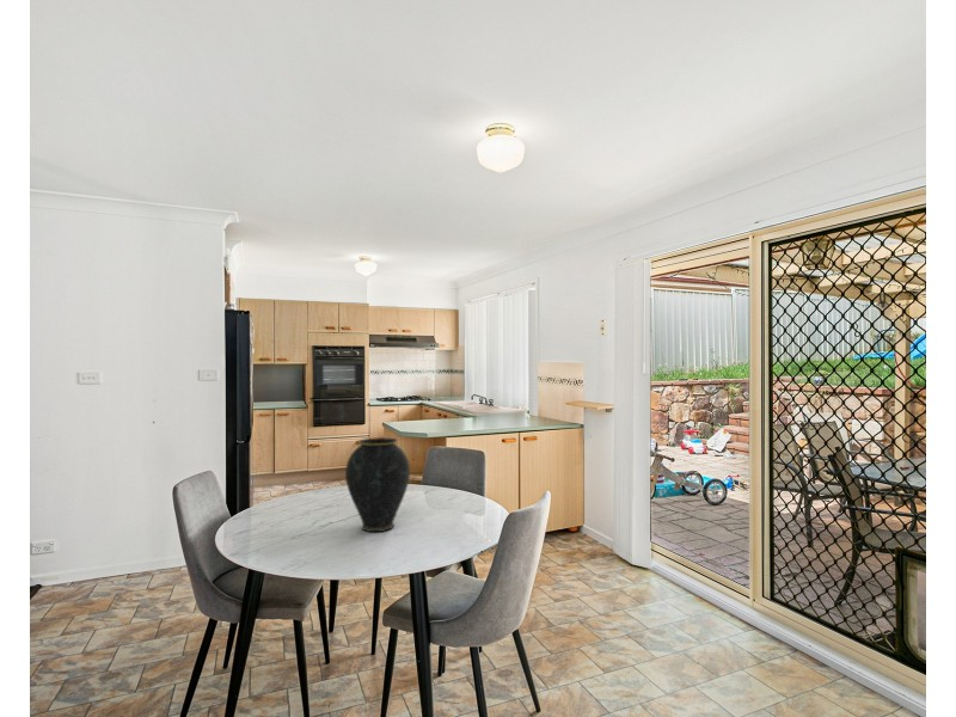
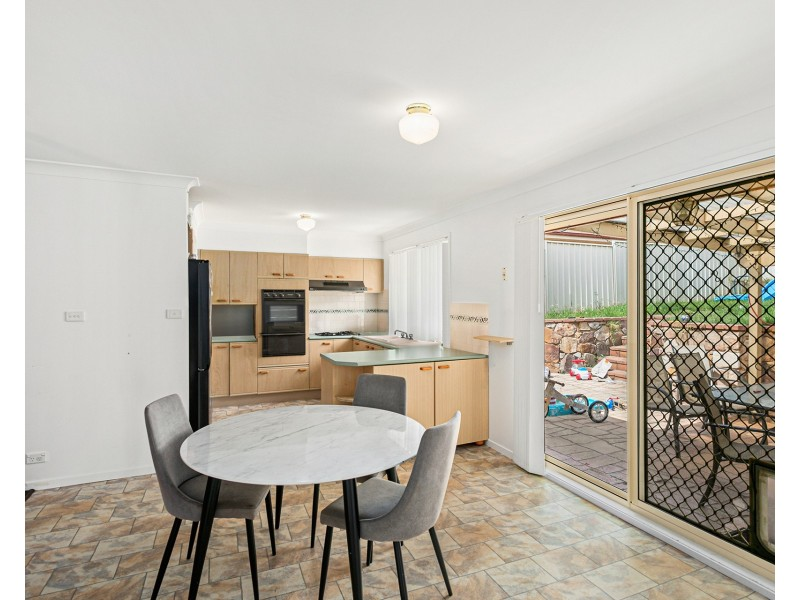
- vase (378, 484)
